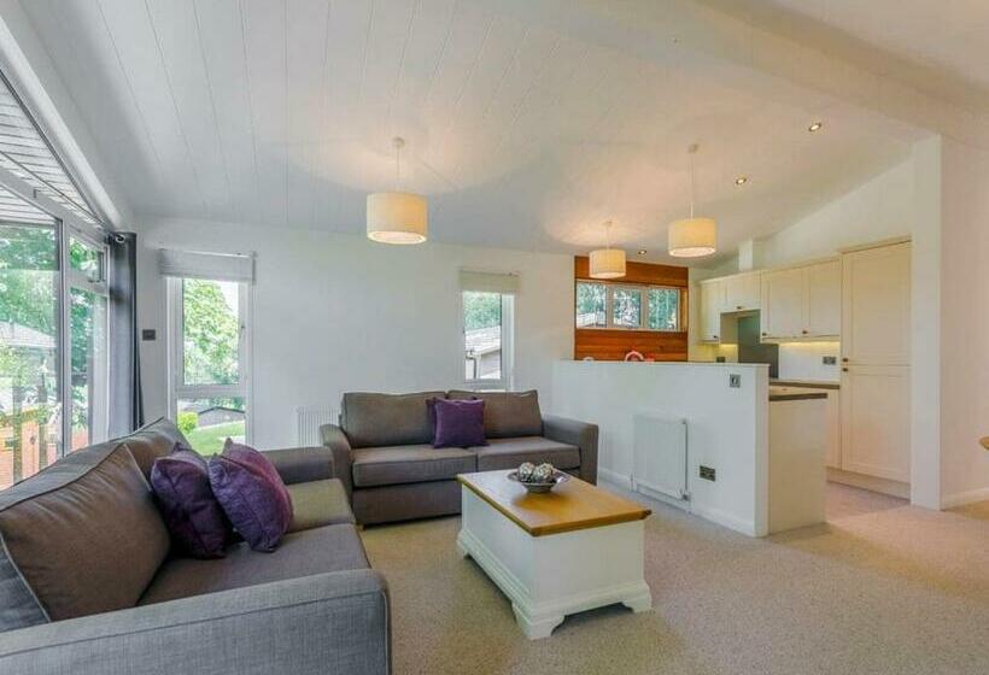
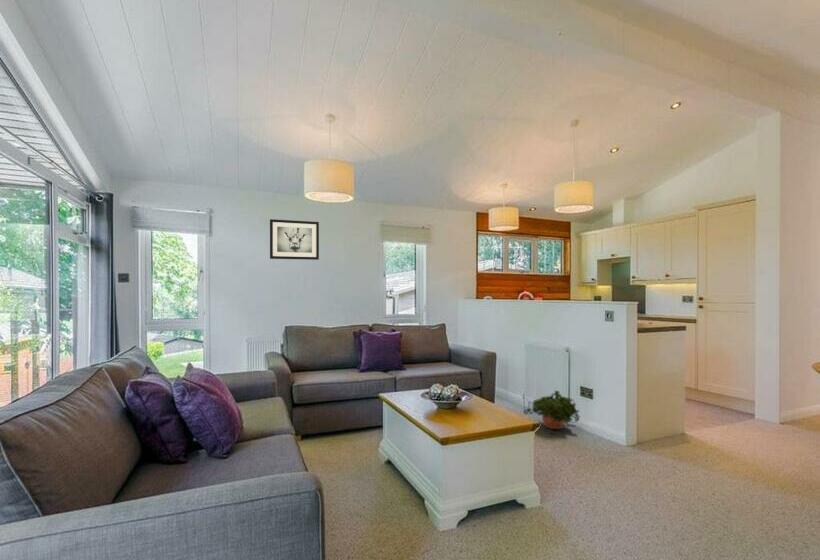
+ potted plant (554, 410)
+ wall art (294, 240)
